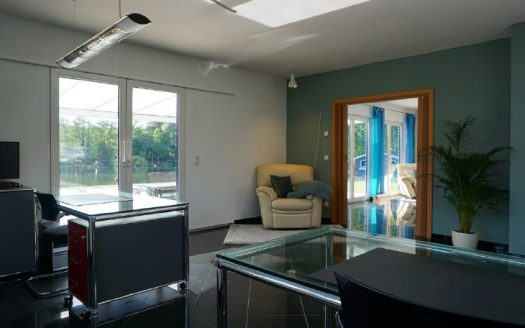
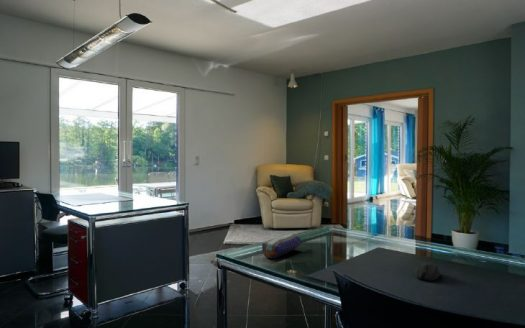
+ pencil case (282, 245)
+ computer mouse (427, 269)
